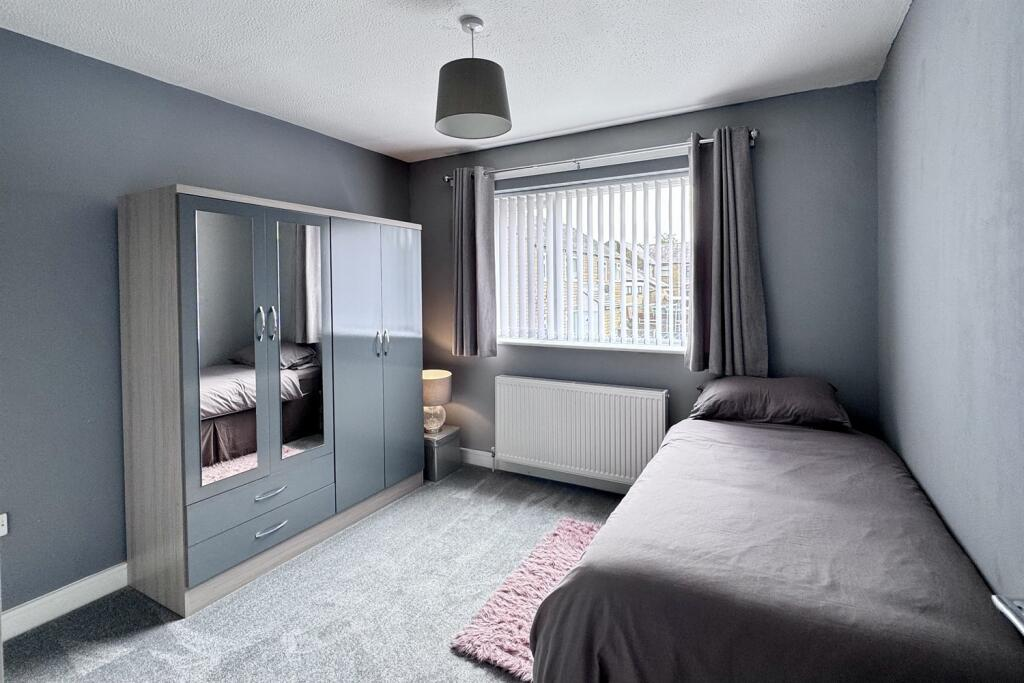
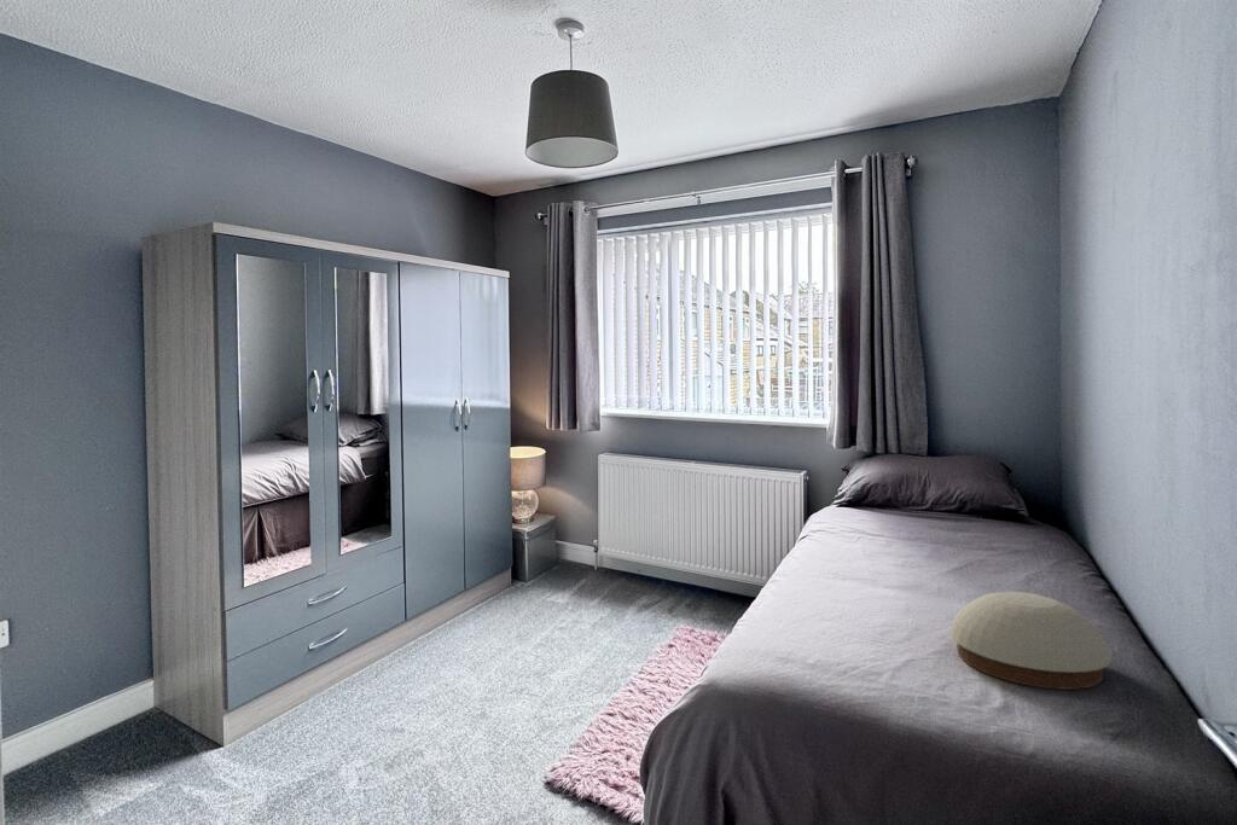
+ cushion (1026, 629)
